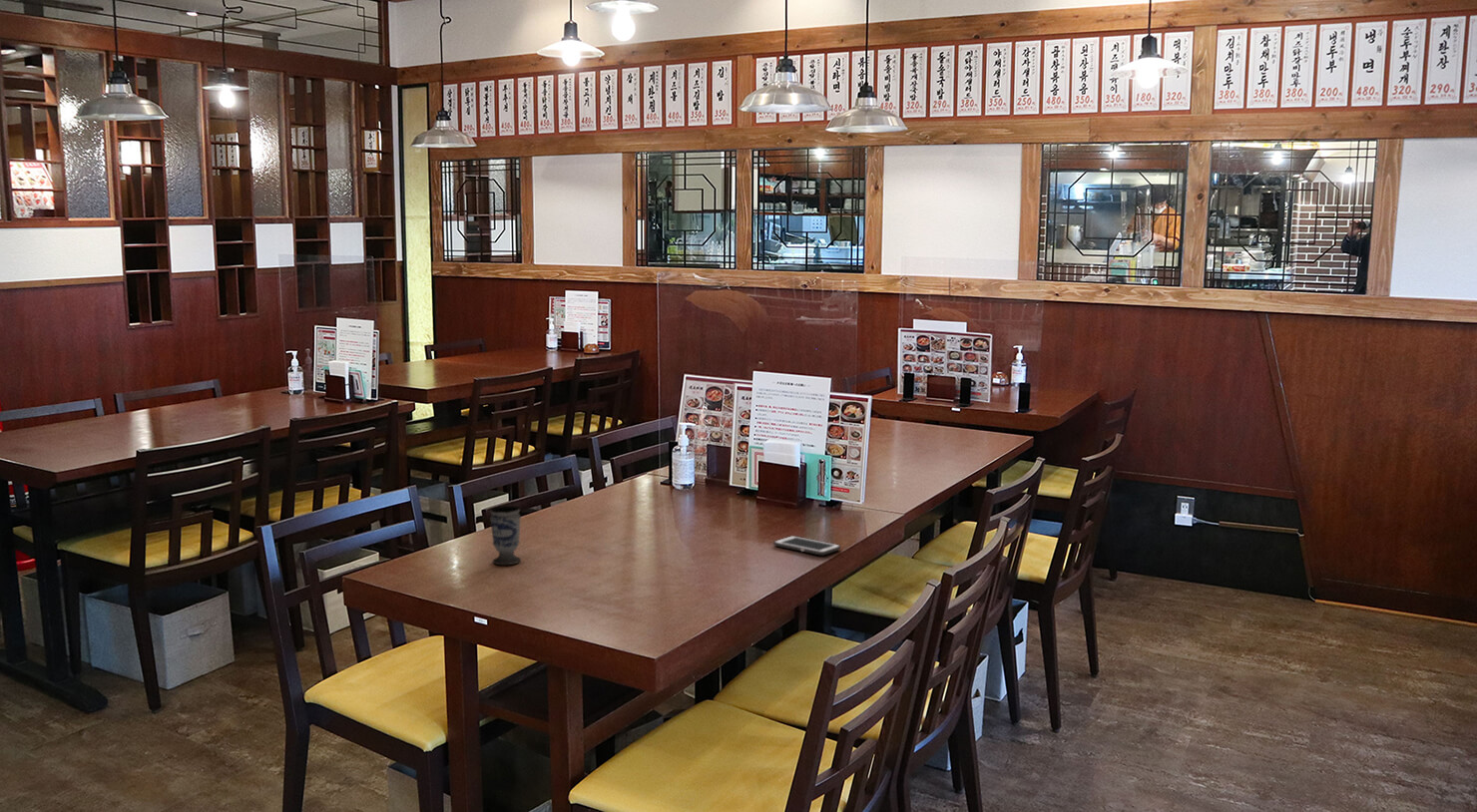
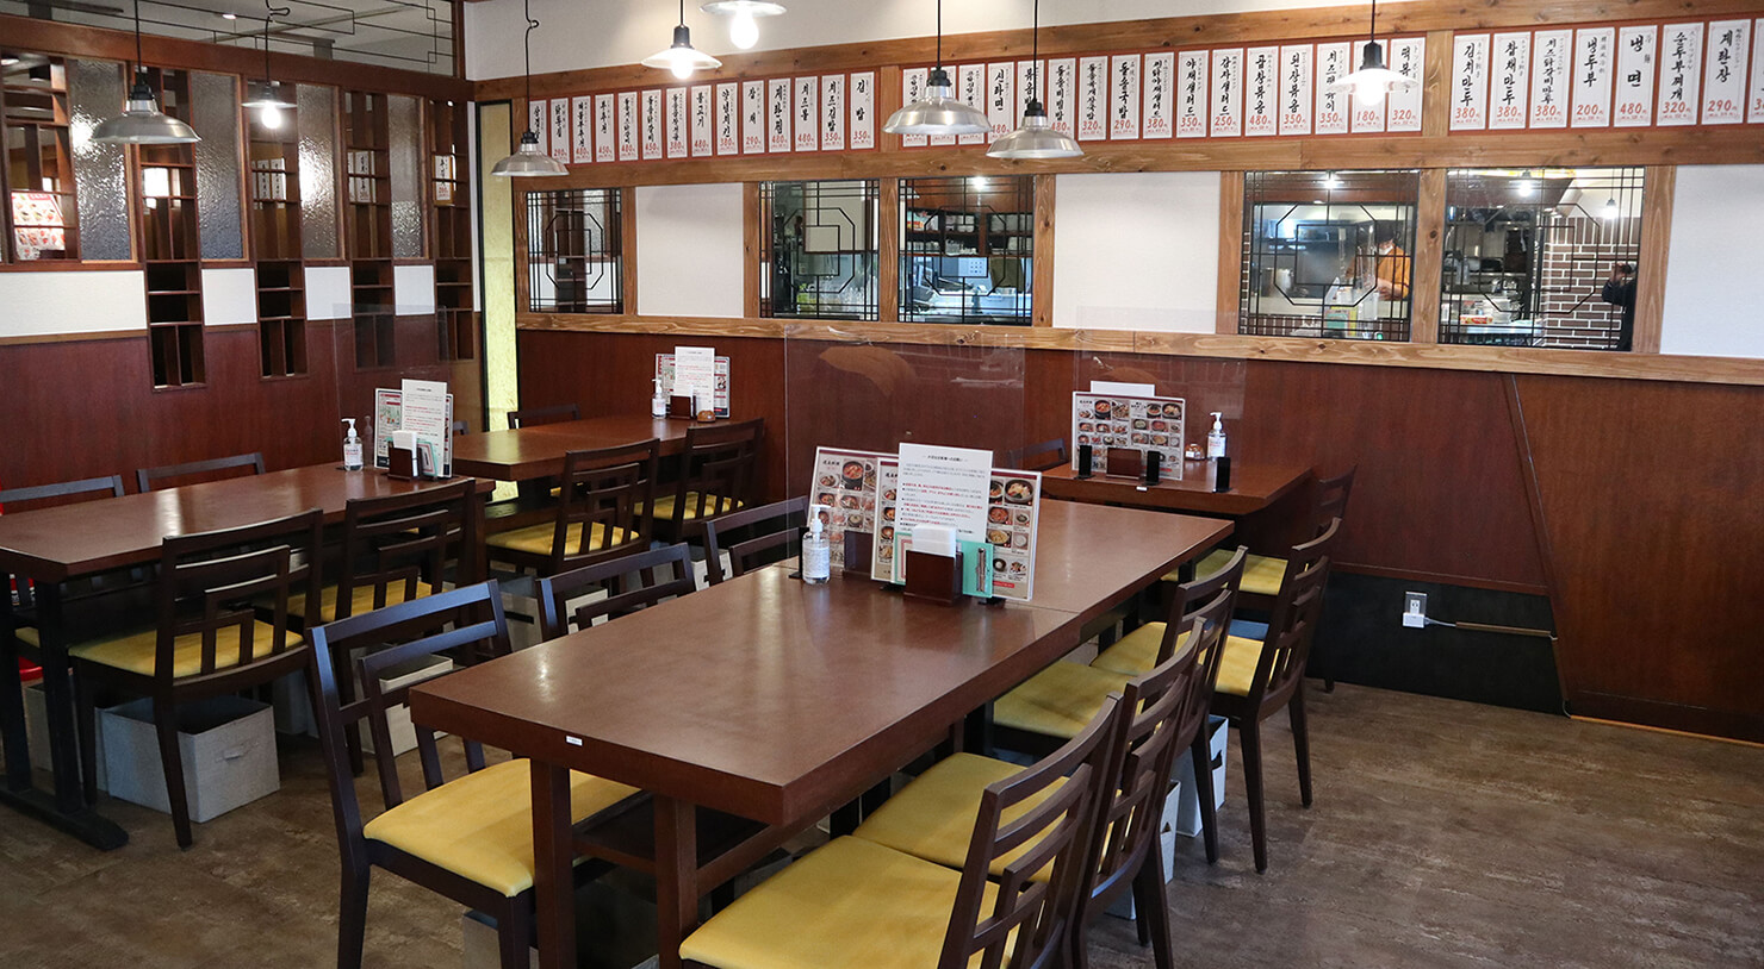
- cup (505, 535)
- cell phone (806, 545)
